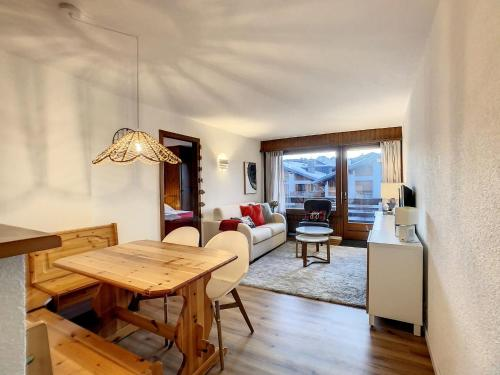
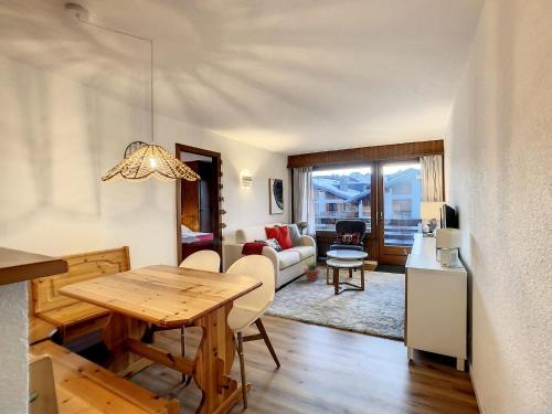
+ potted plant (309, 270)
